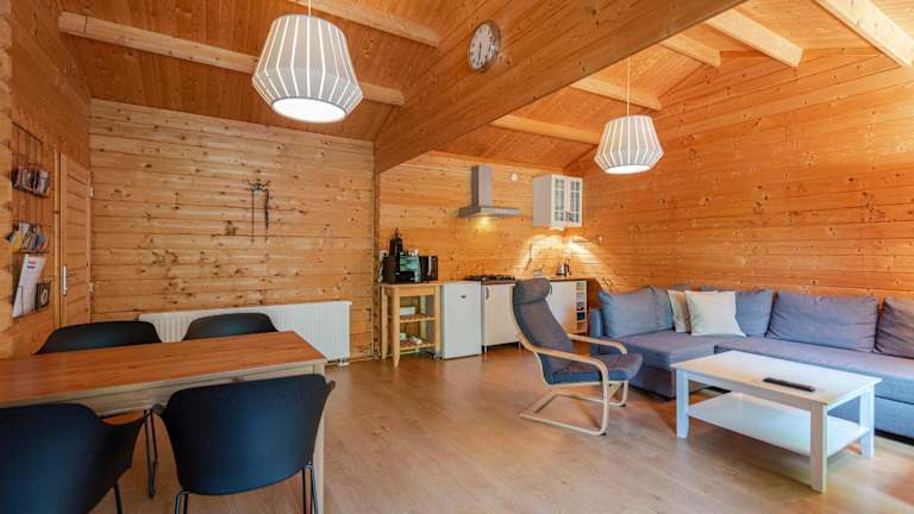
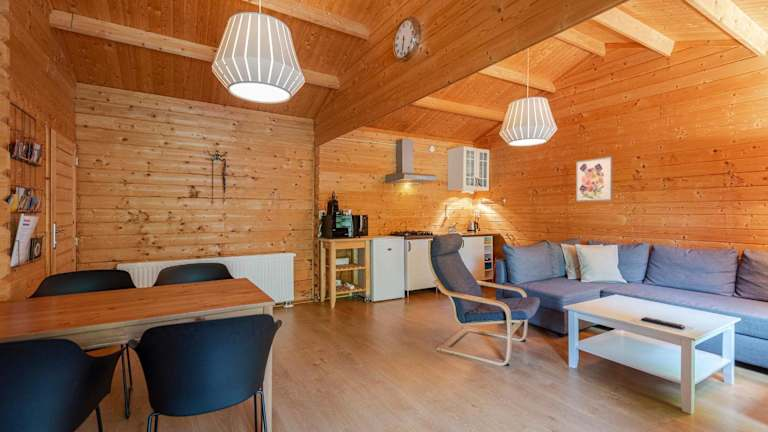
+ wall art (593, 180)
